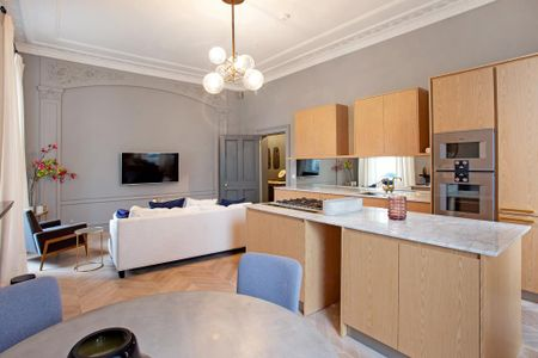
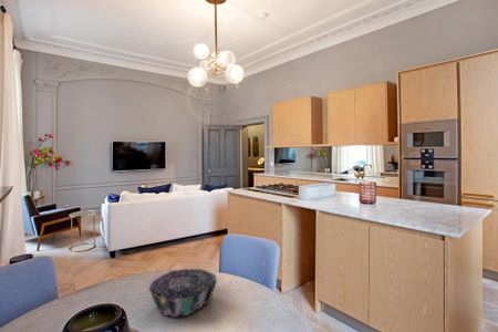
+ decorative bowl (184, 291)
